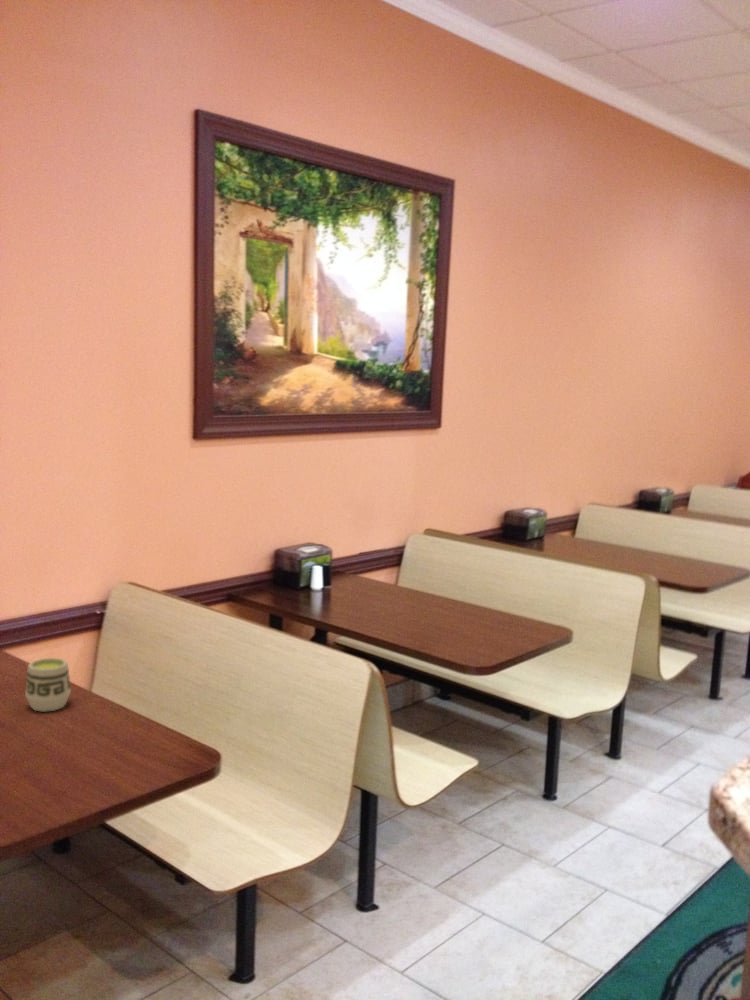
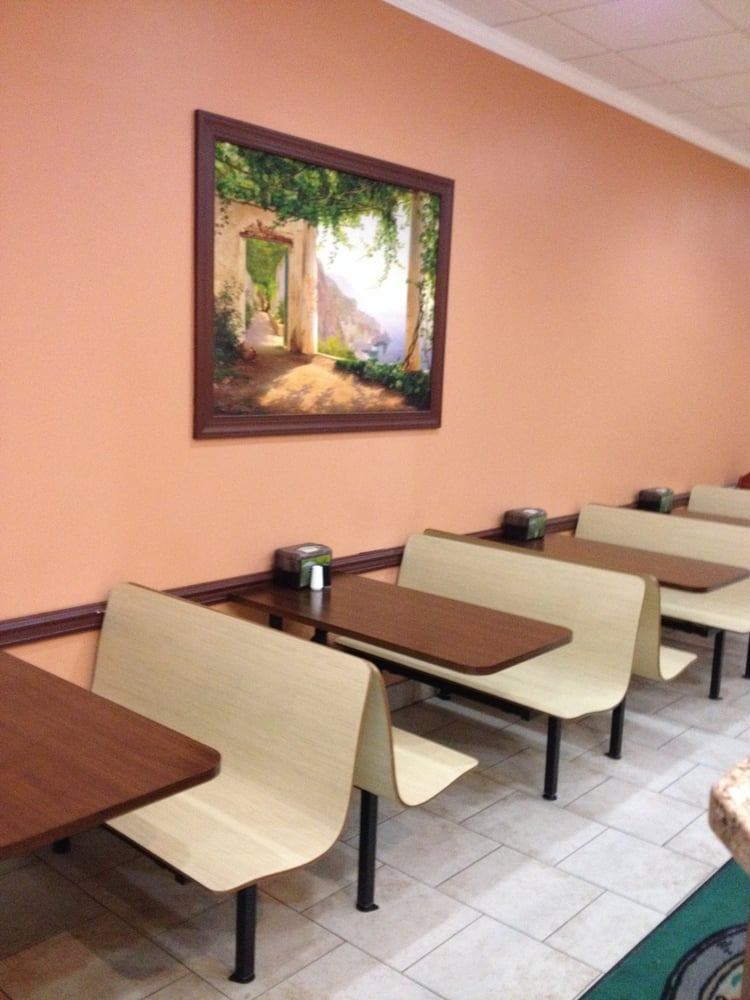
- cup (48, 684)
